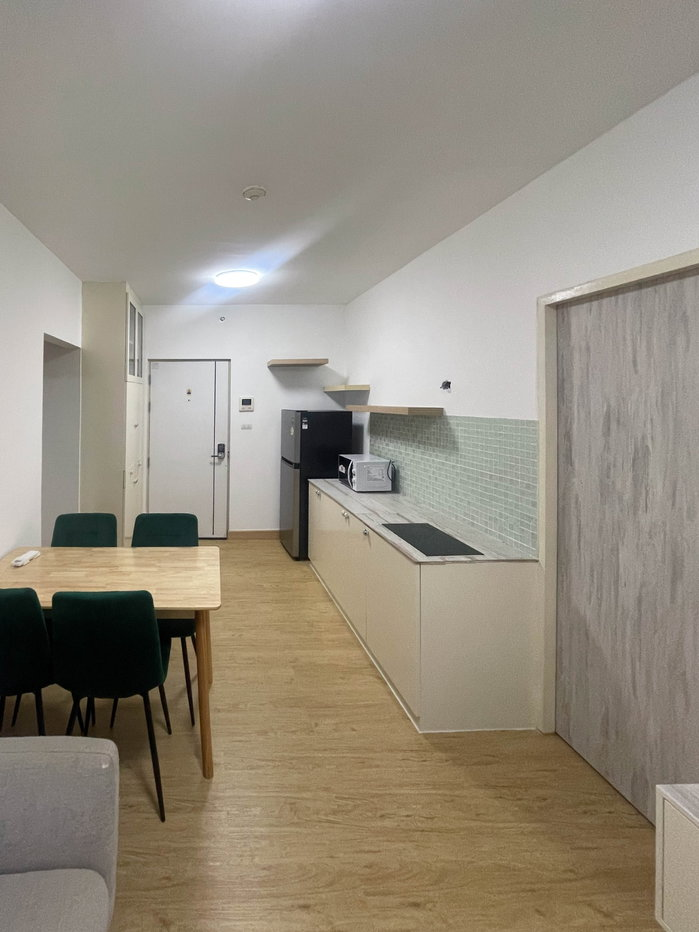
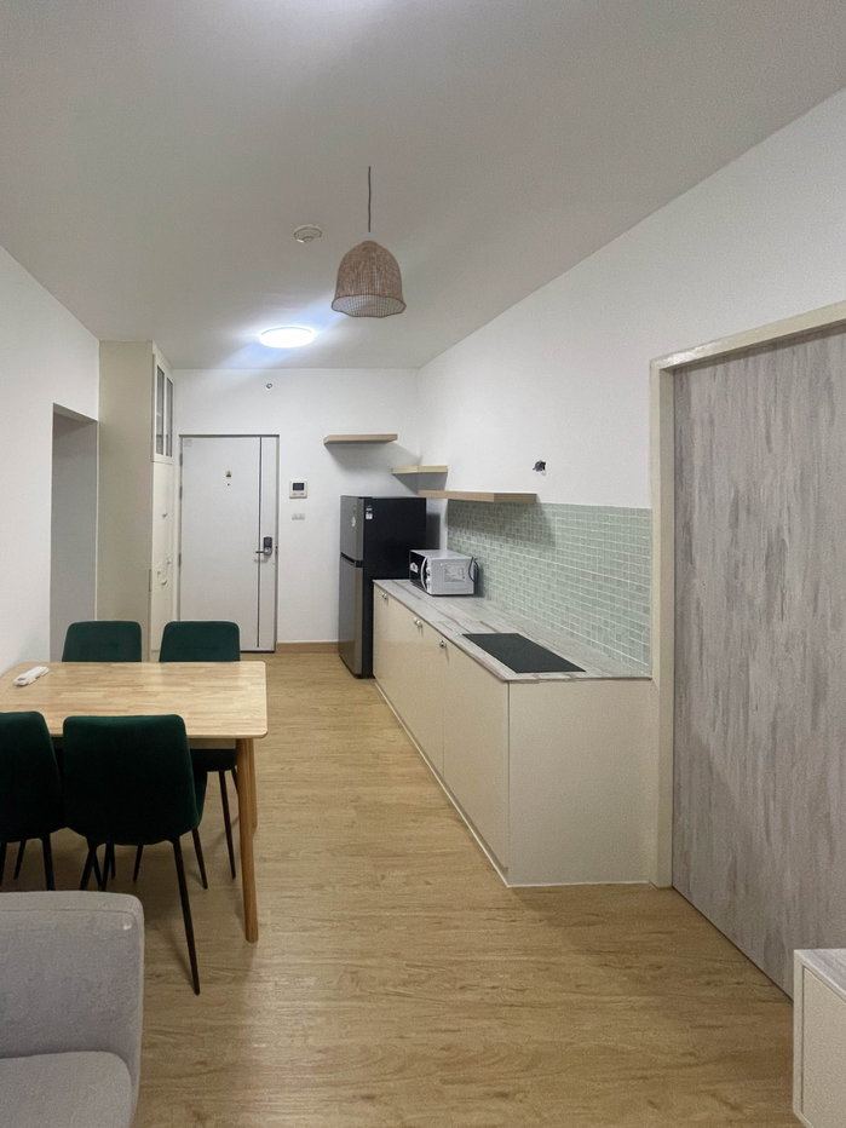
+ pendant lamp (369, 237)
